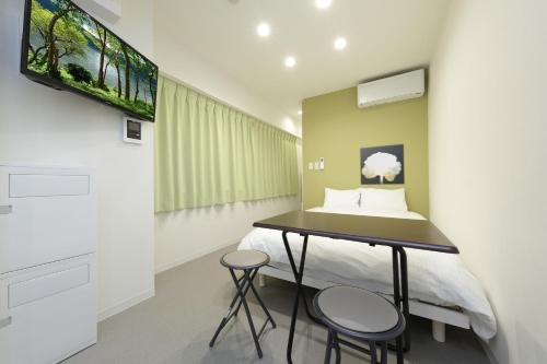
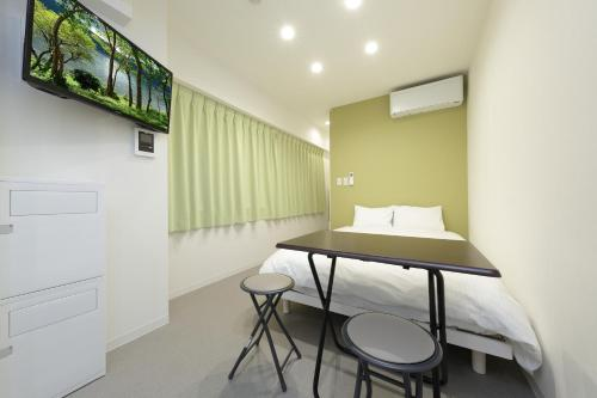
- wall art (381, 165)
